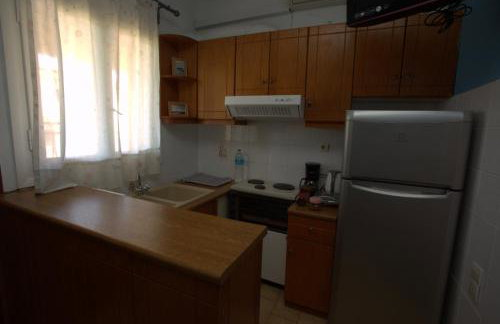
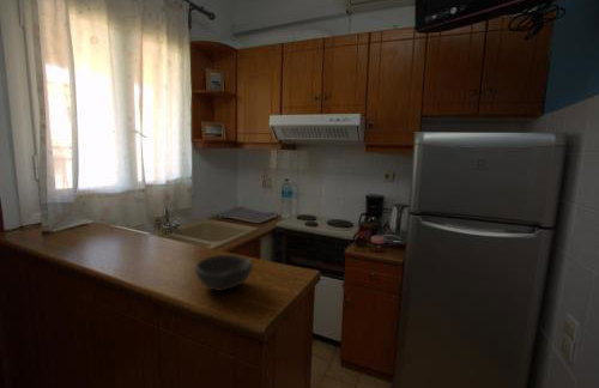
+ bowl (224, 273)
